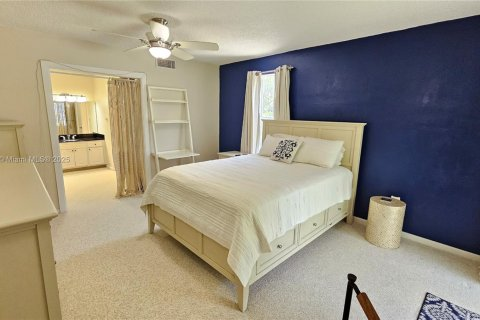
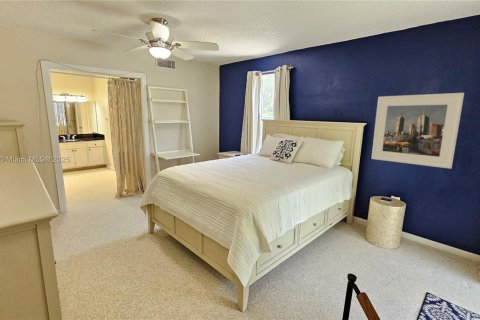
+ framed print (412, 129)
